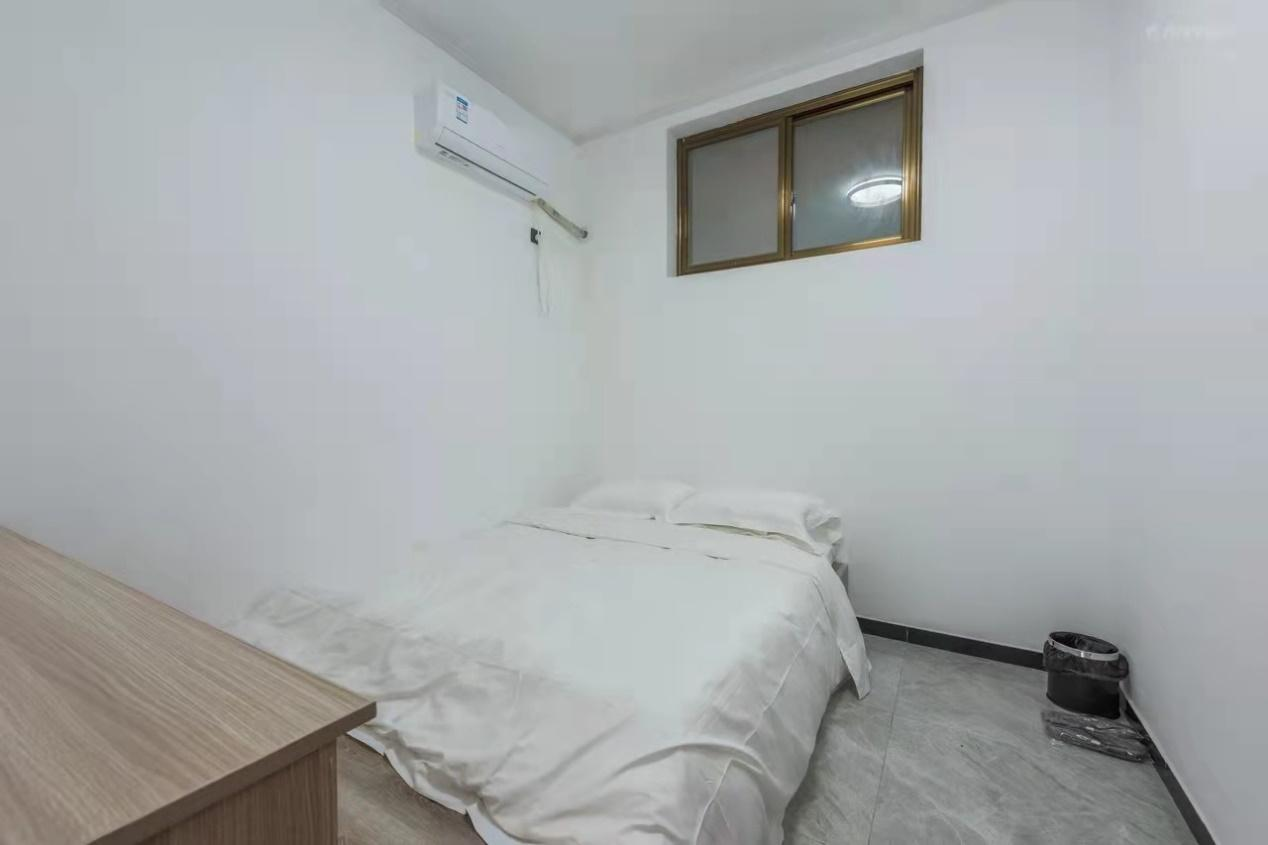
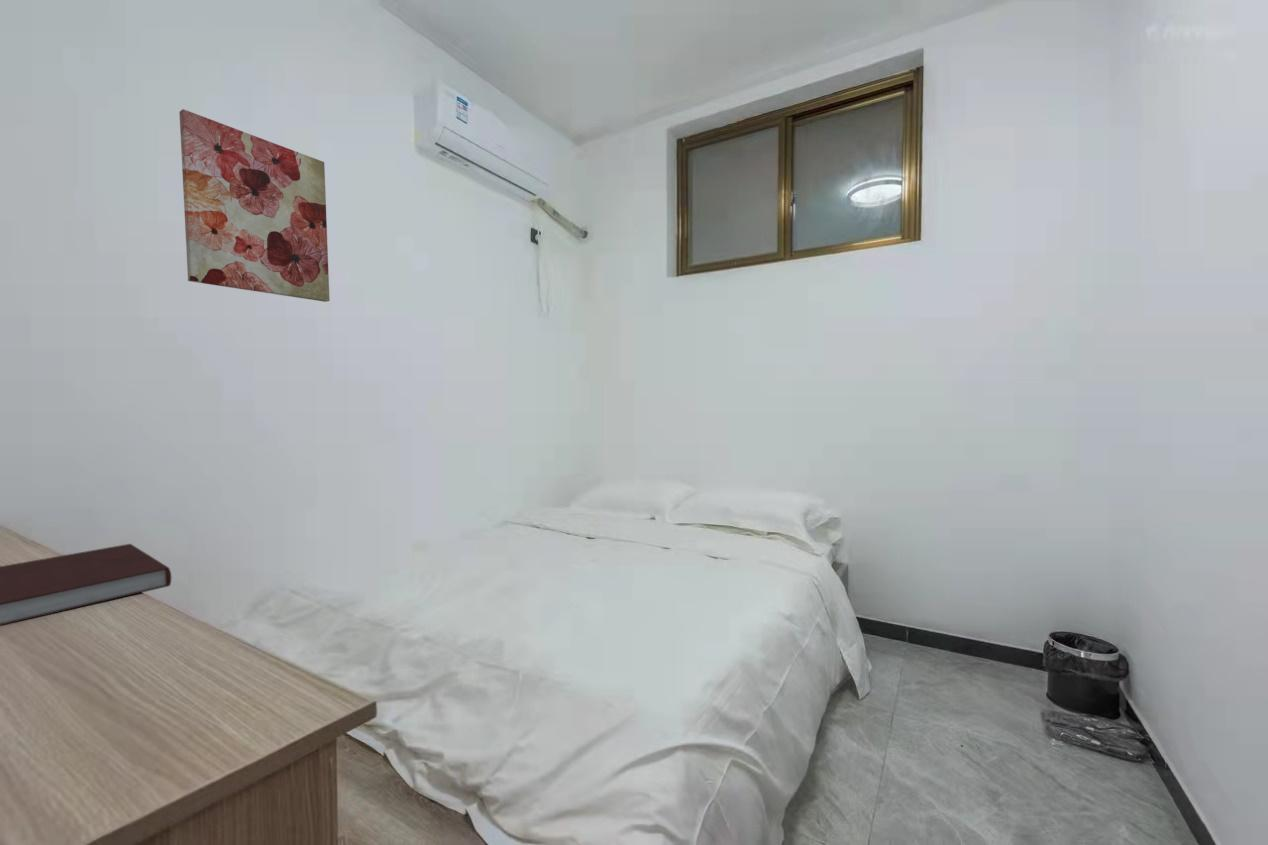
+ notebook (71, 578)
+ wall art (262, 216)
